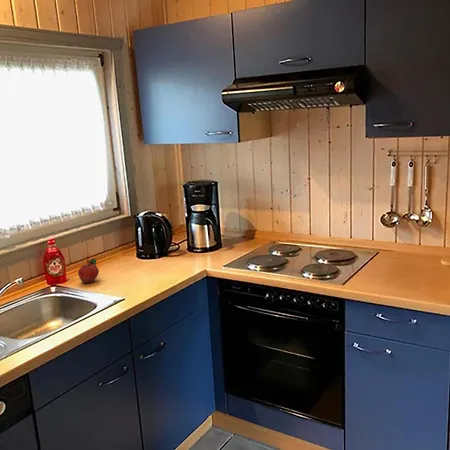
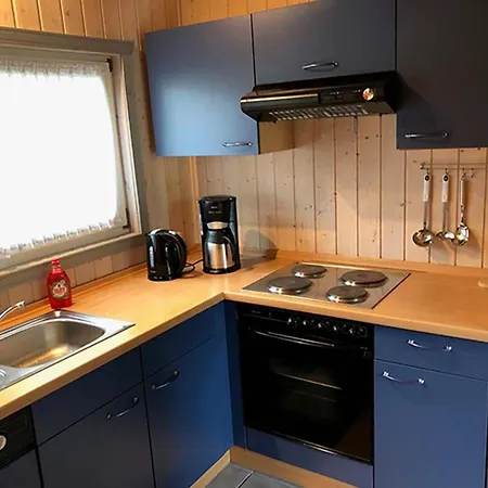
- fruit (89, 270)
